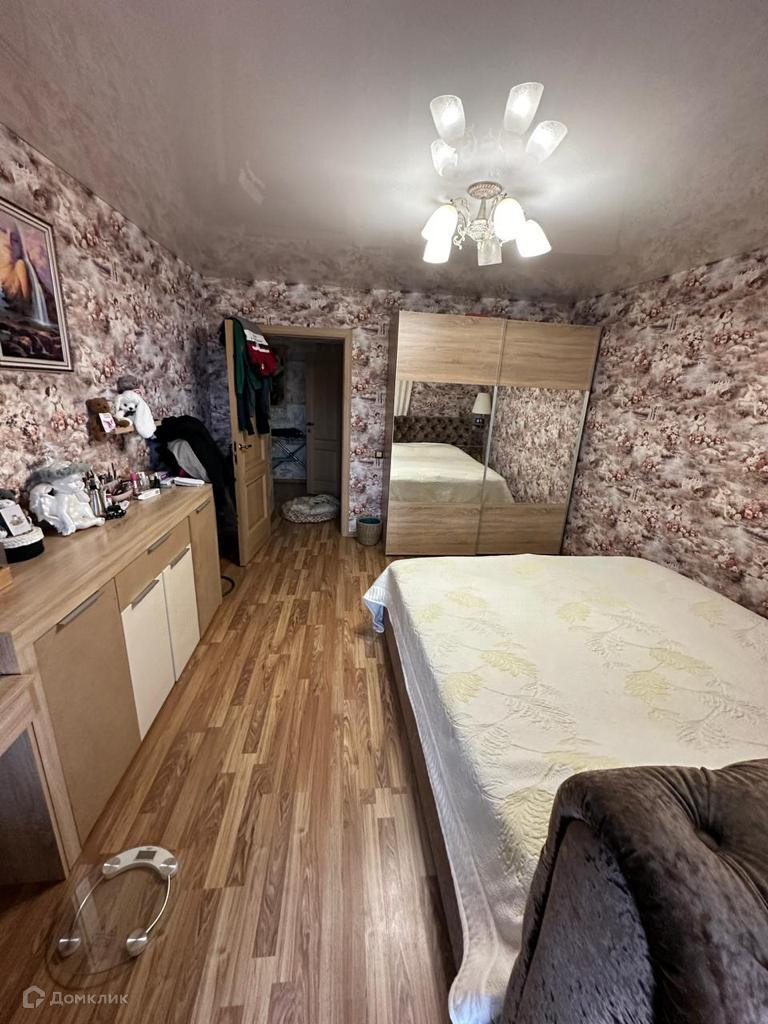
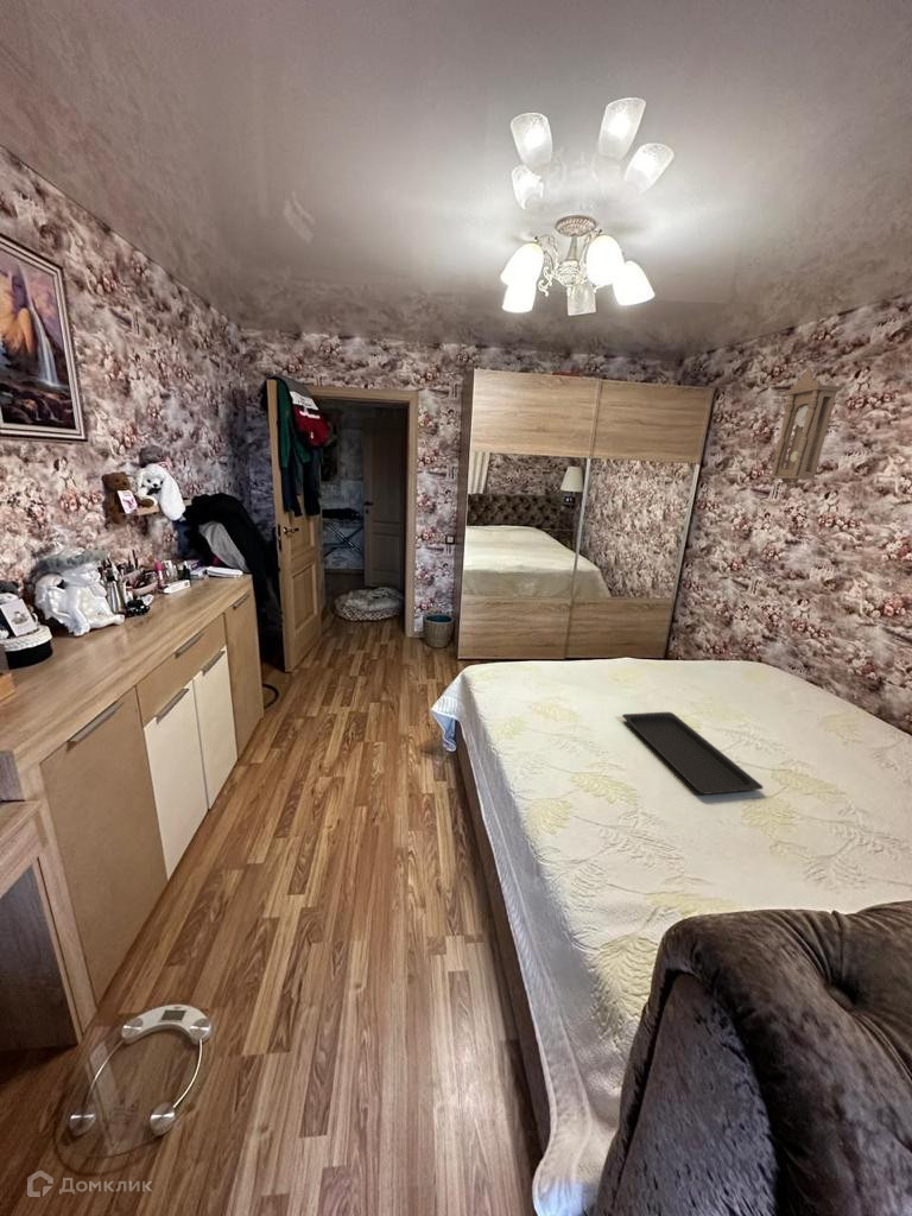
+ pendulum clock (802, 432)
+ serving tray (683, 749)
